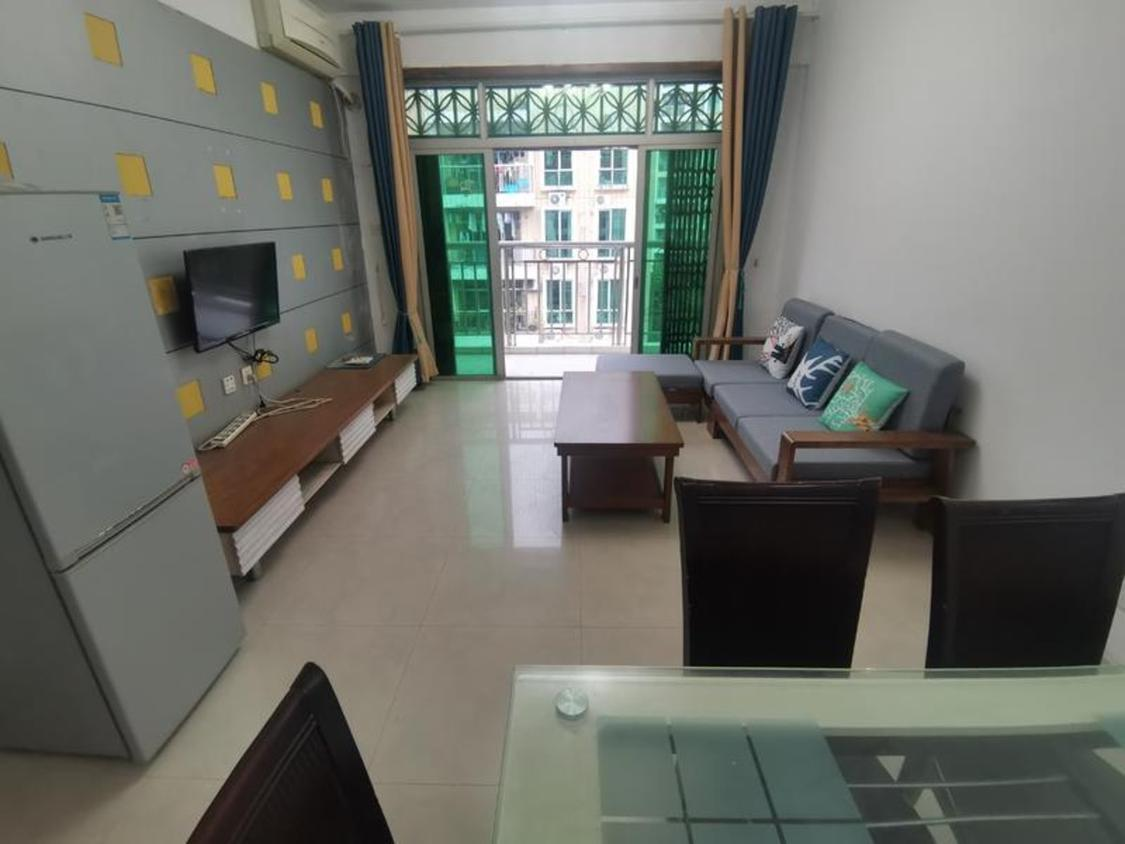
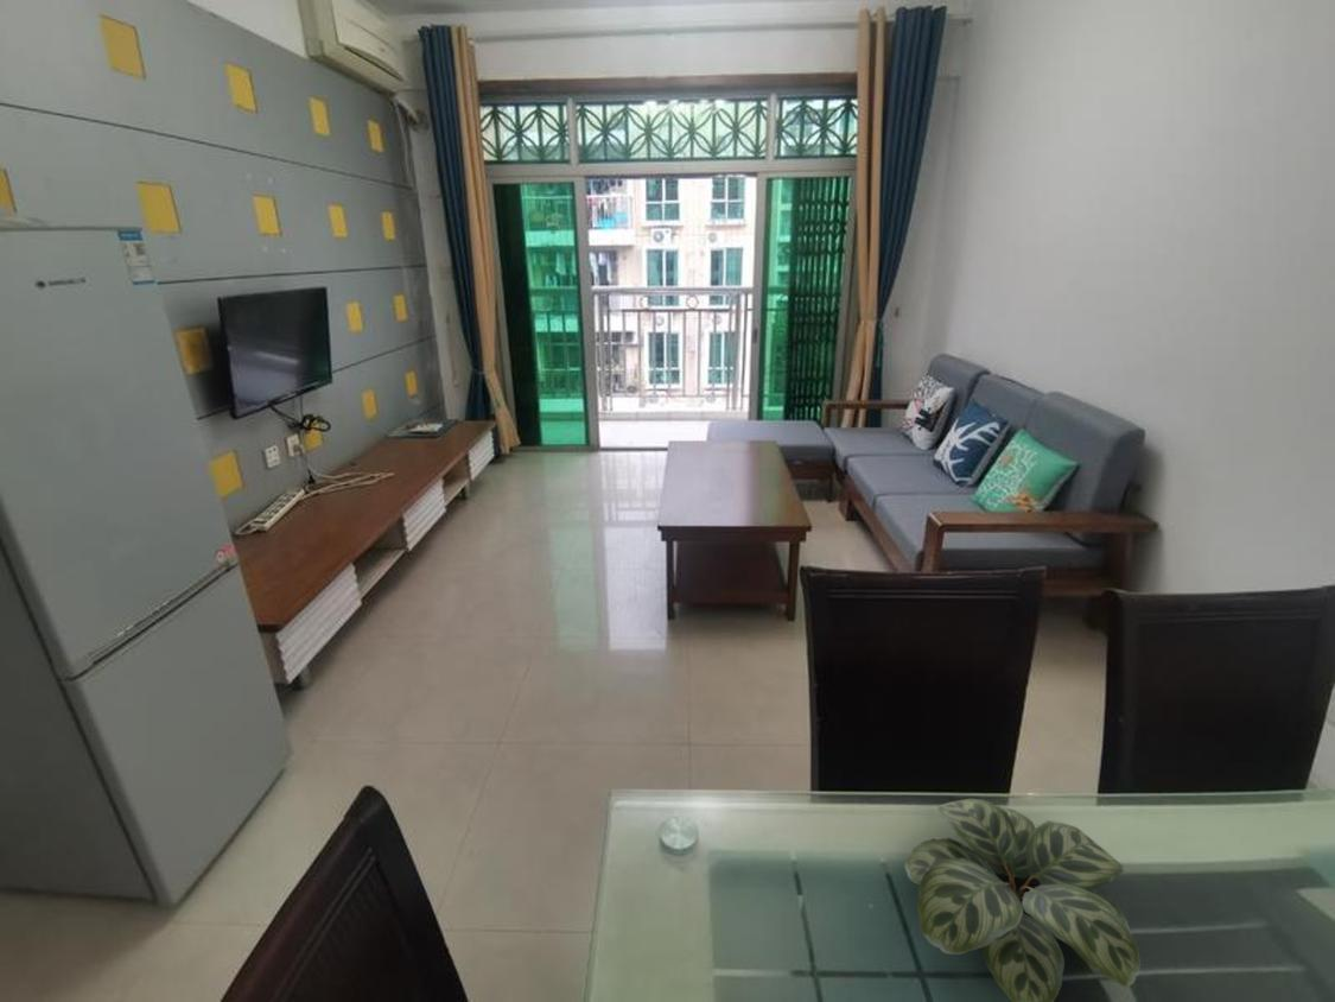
+ plant (1015, 884)
